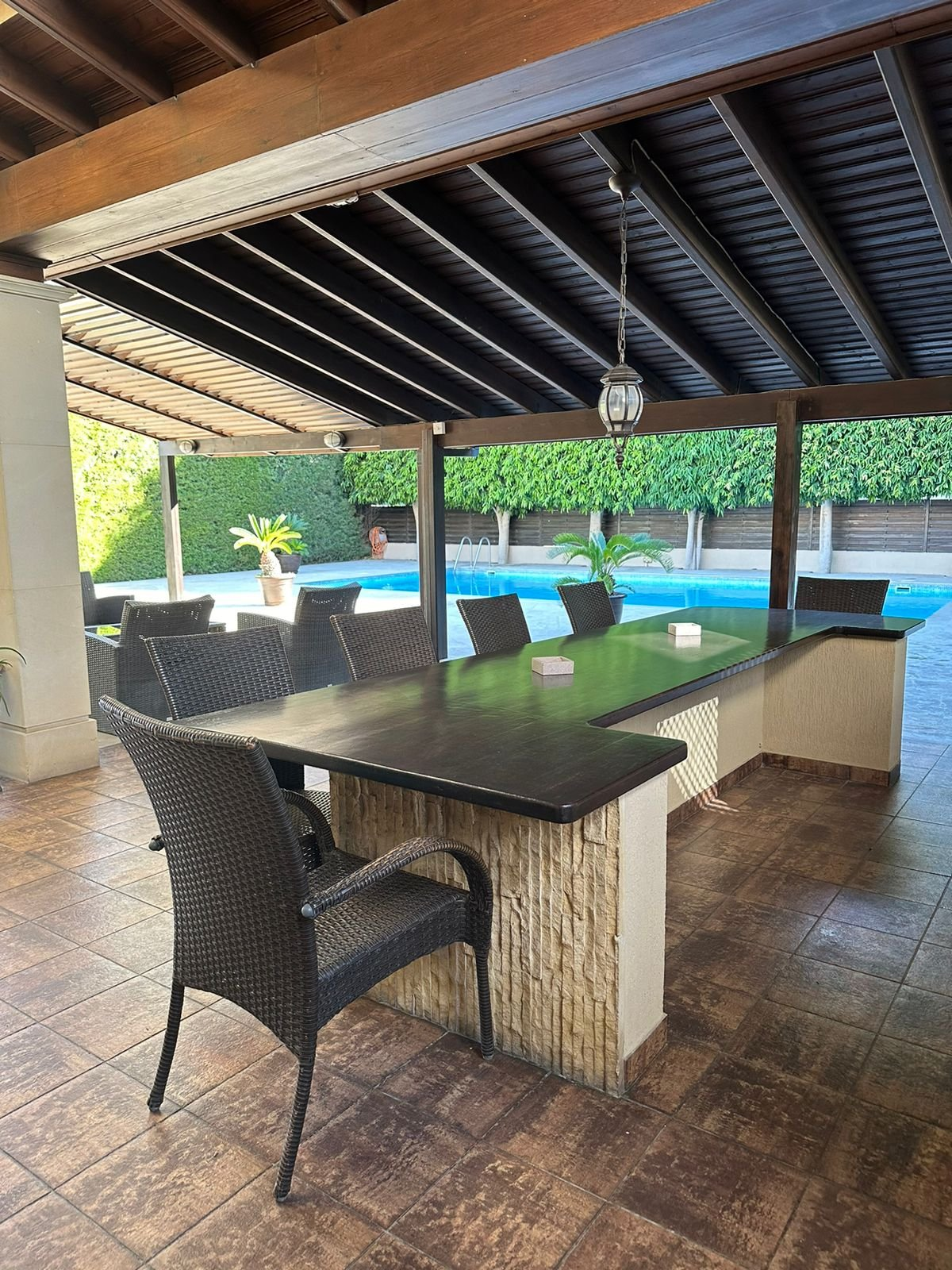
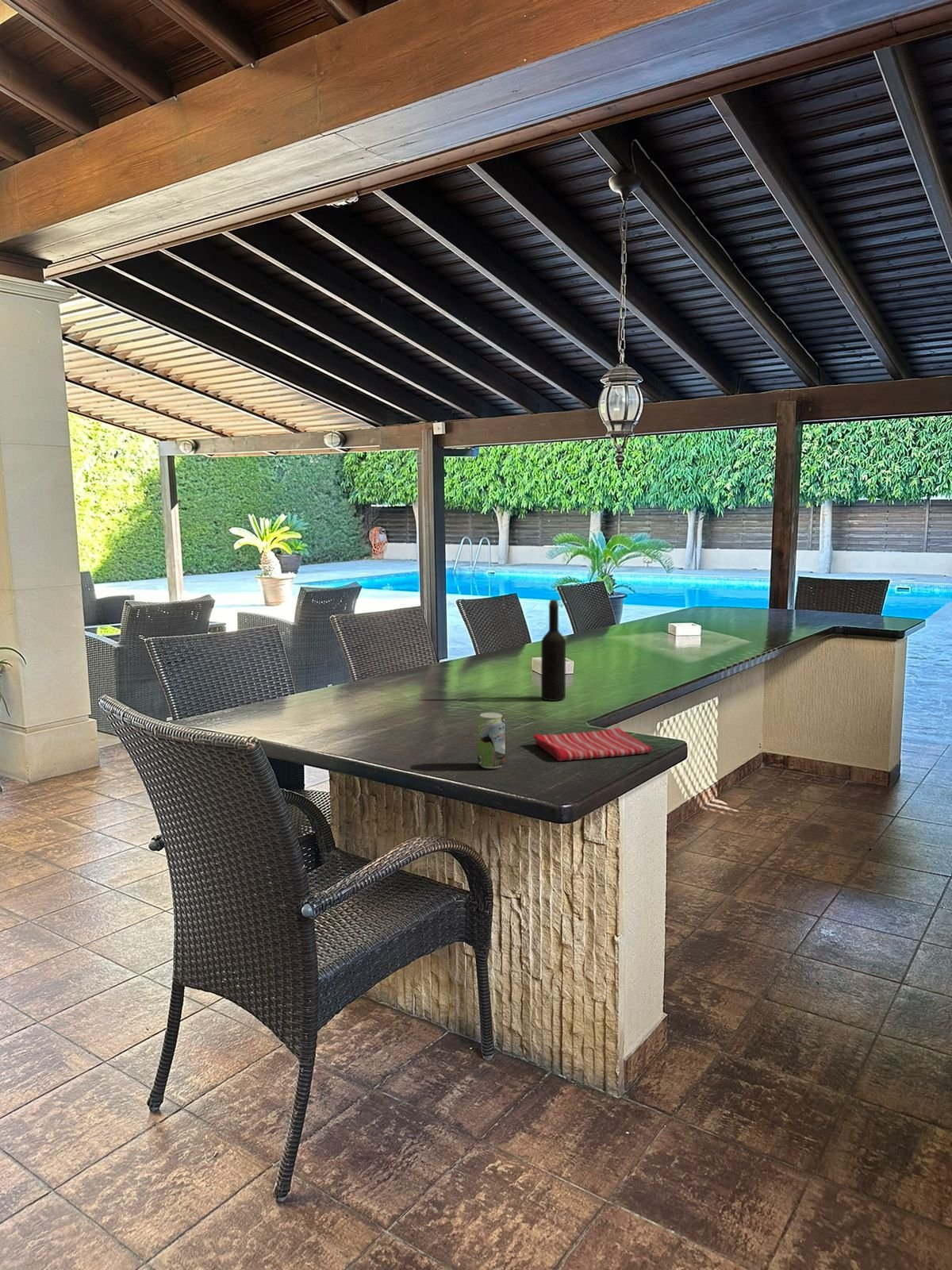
+ beverage can (491, 740)
+ wine bottle (553, 649)
+ dish towel (590, 743)
